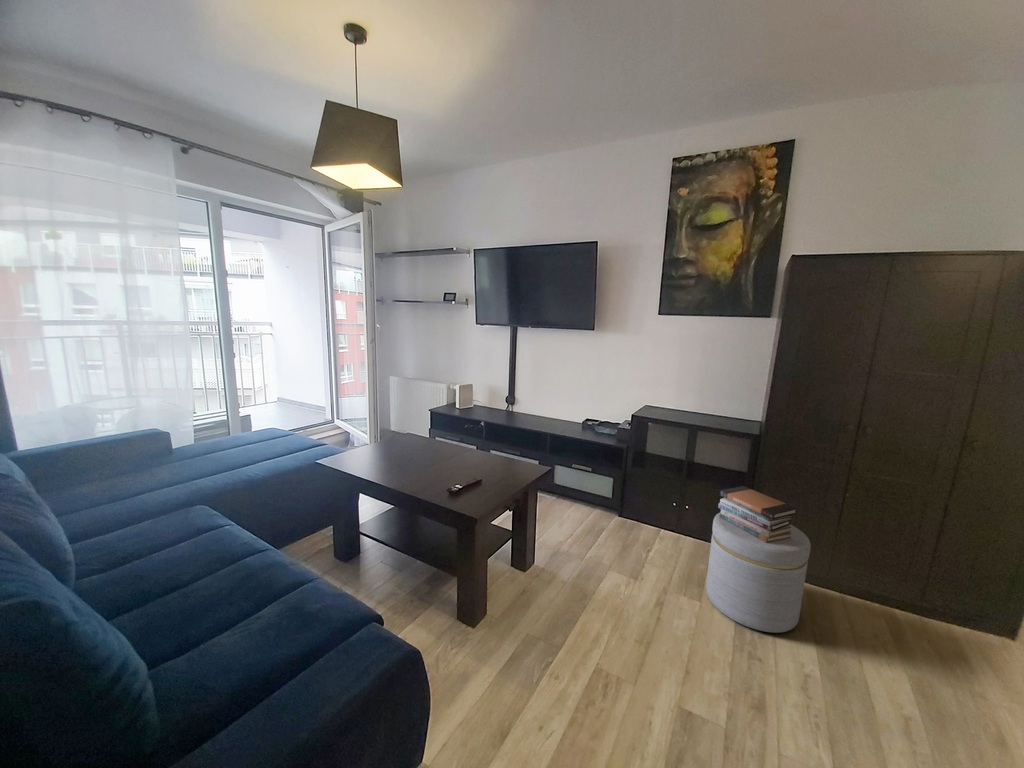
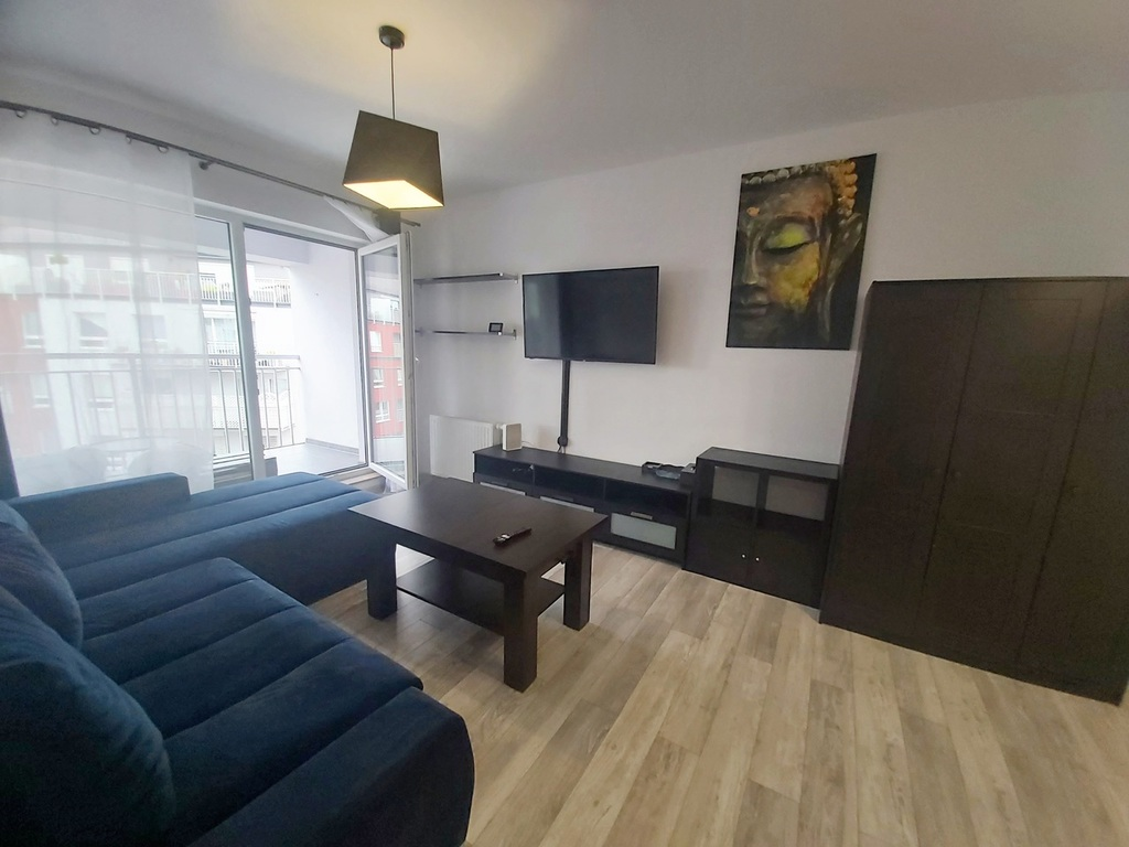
- ottoman (754, 566)
- book stack (754, 512)
